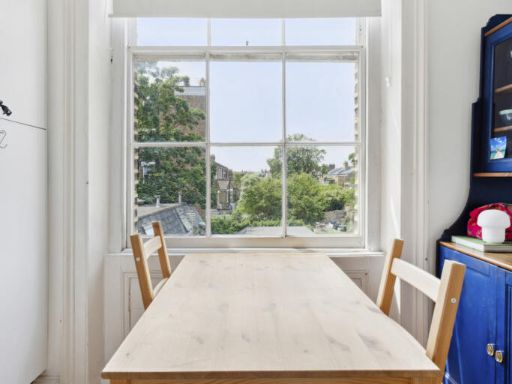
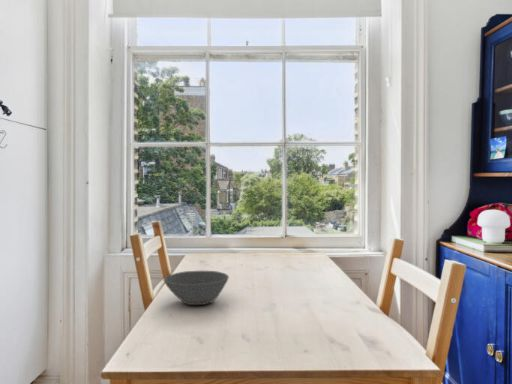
+ bowl (196, 289)
